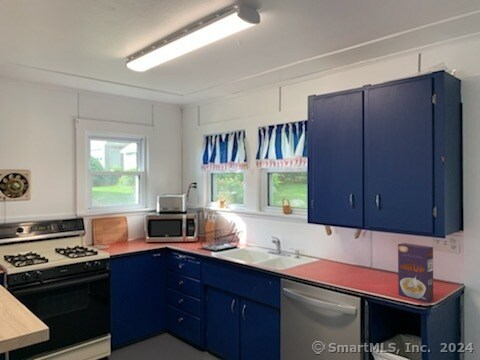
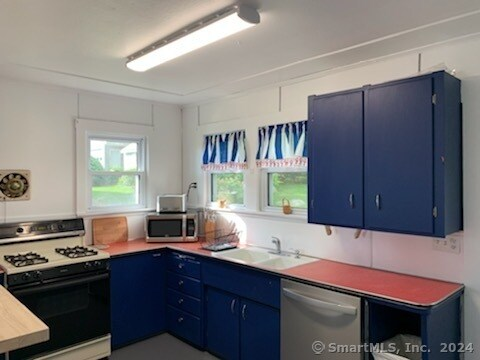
- cereal box (415, 271)
